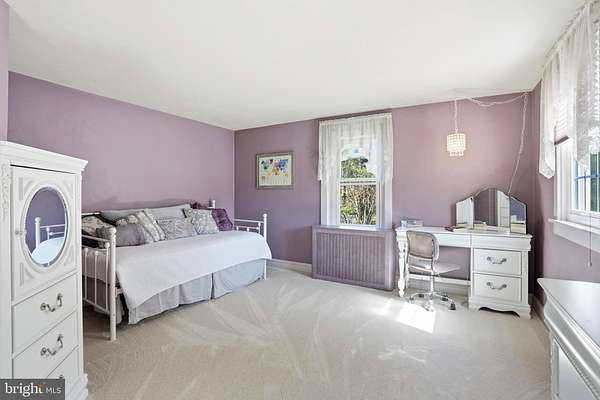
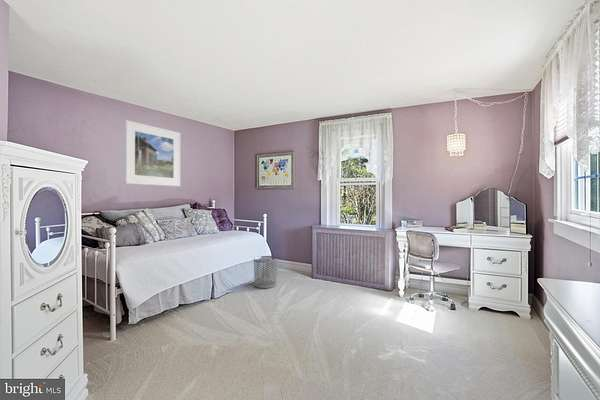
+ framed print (155, 156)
+ waste bin (265, 271)
